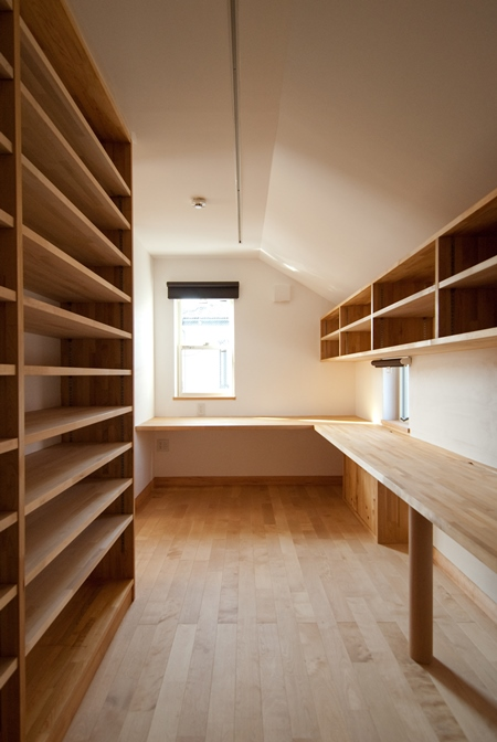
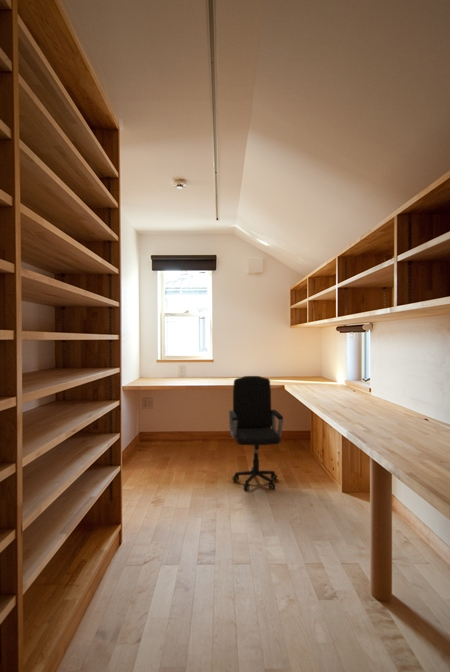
+ office chair (255, 429)
